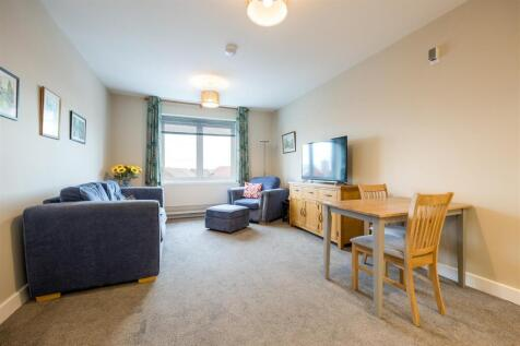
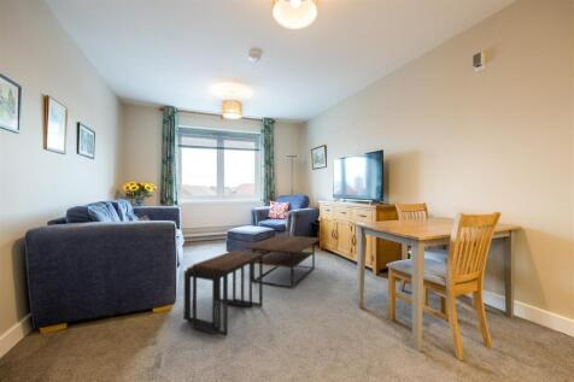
+ coffee table (268, 264)
